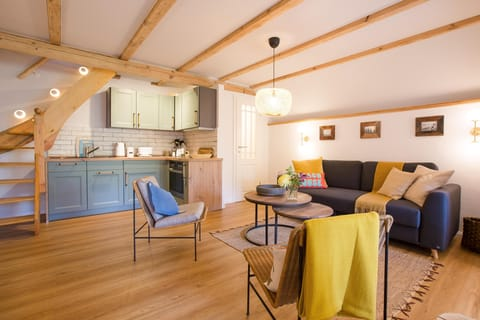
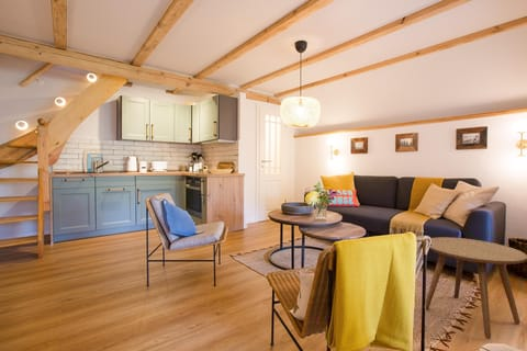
+ side table (479, 281)
